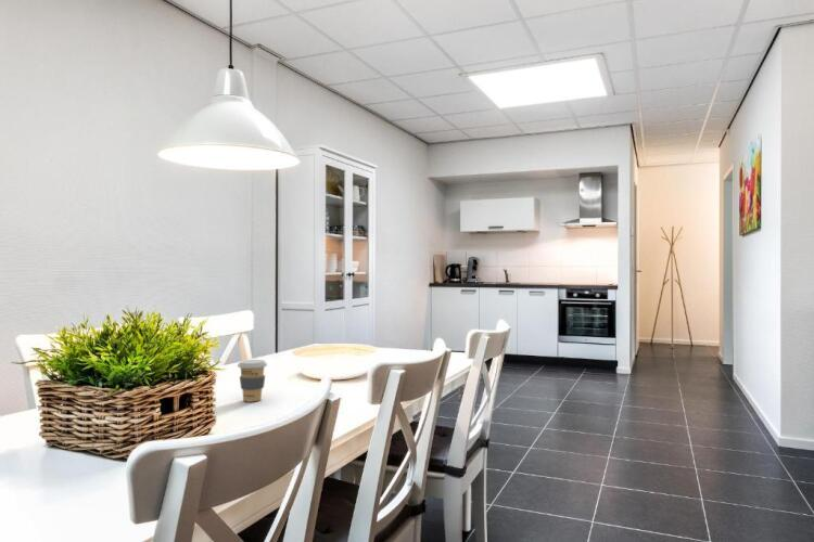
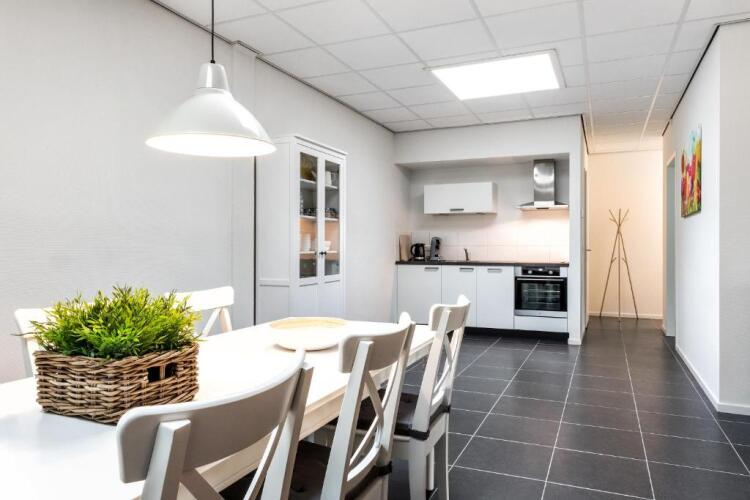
- coffee cup (252, 380)
